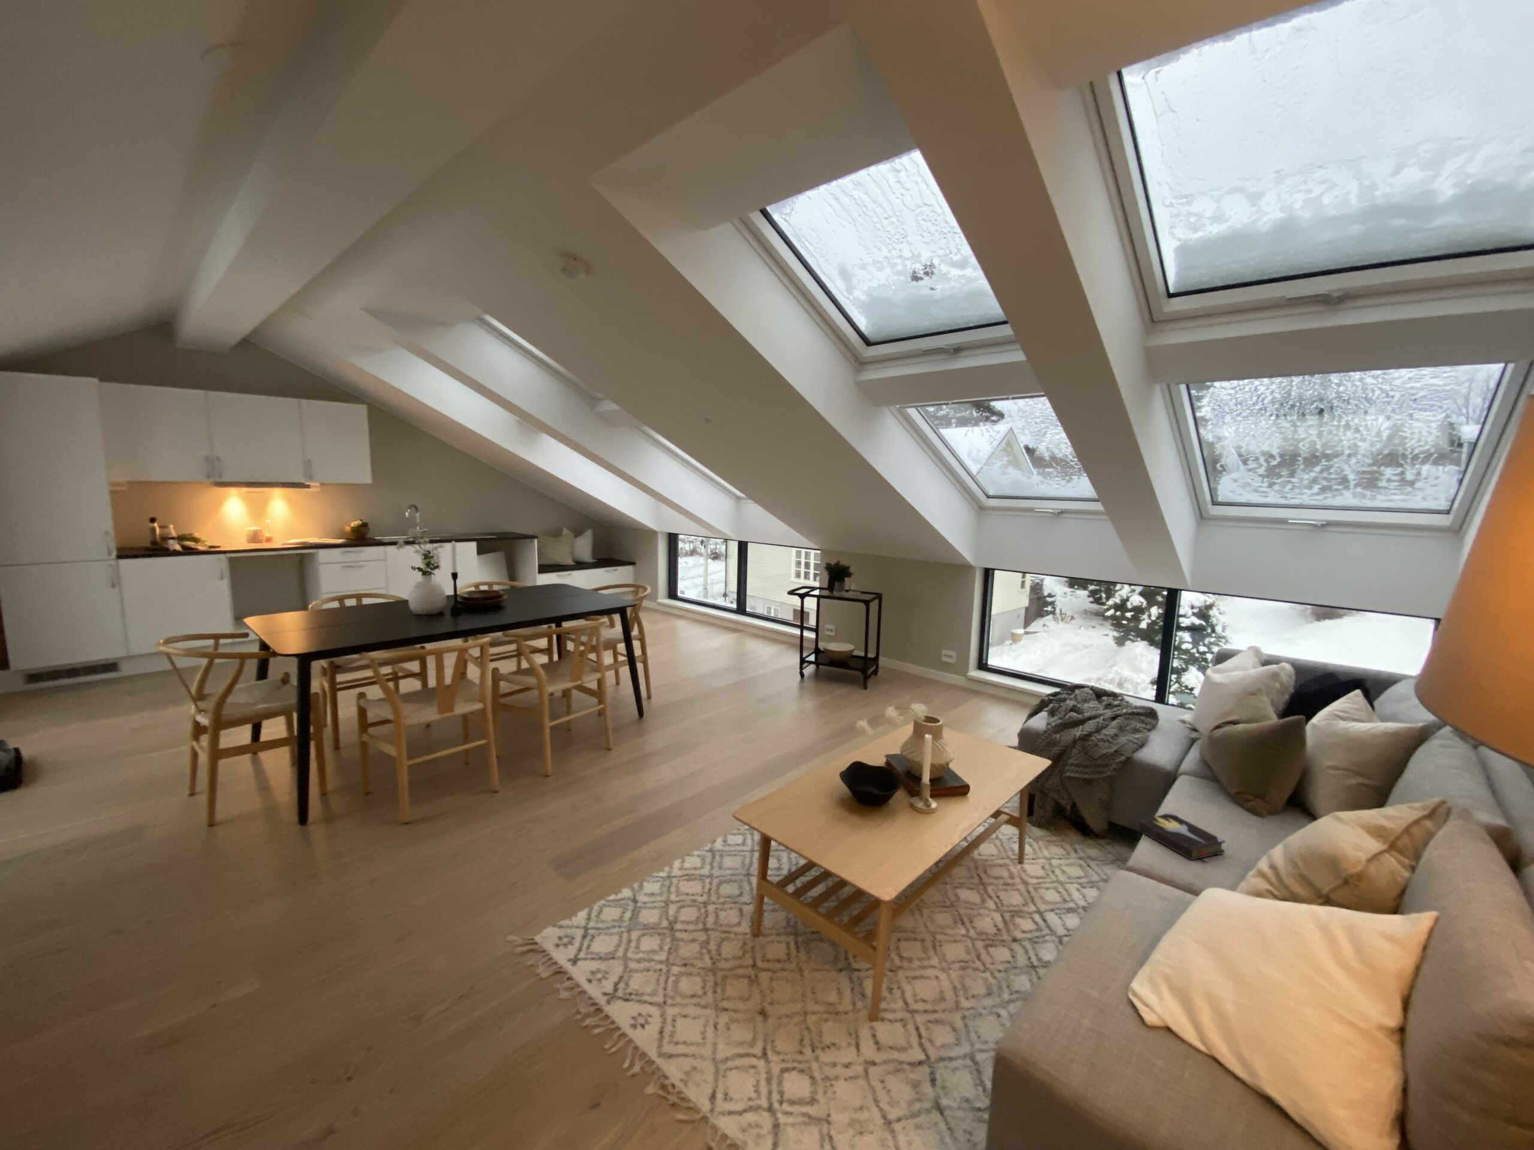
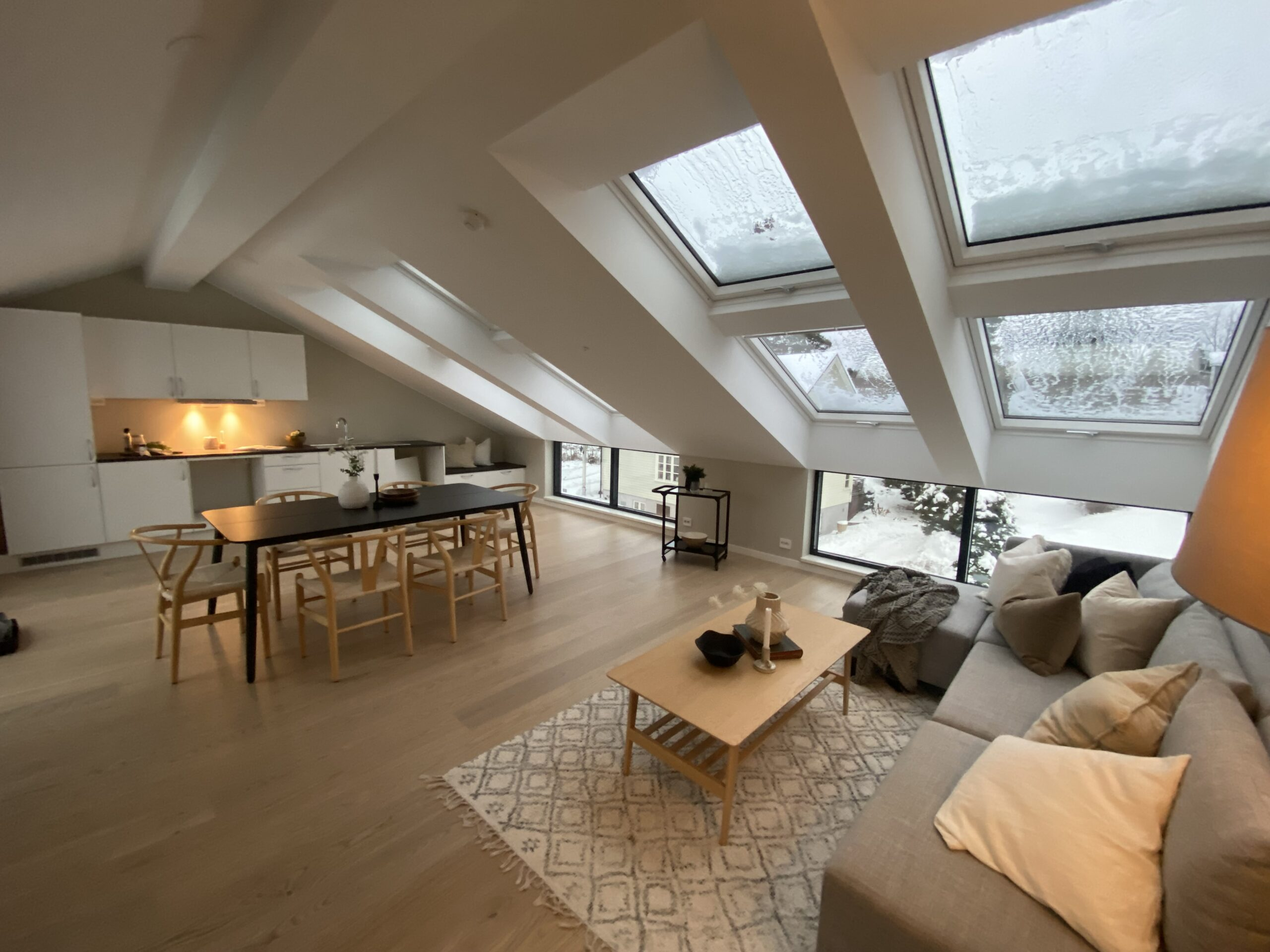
- hardback book (1180, 835)
